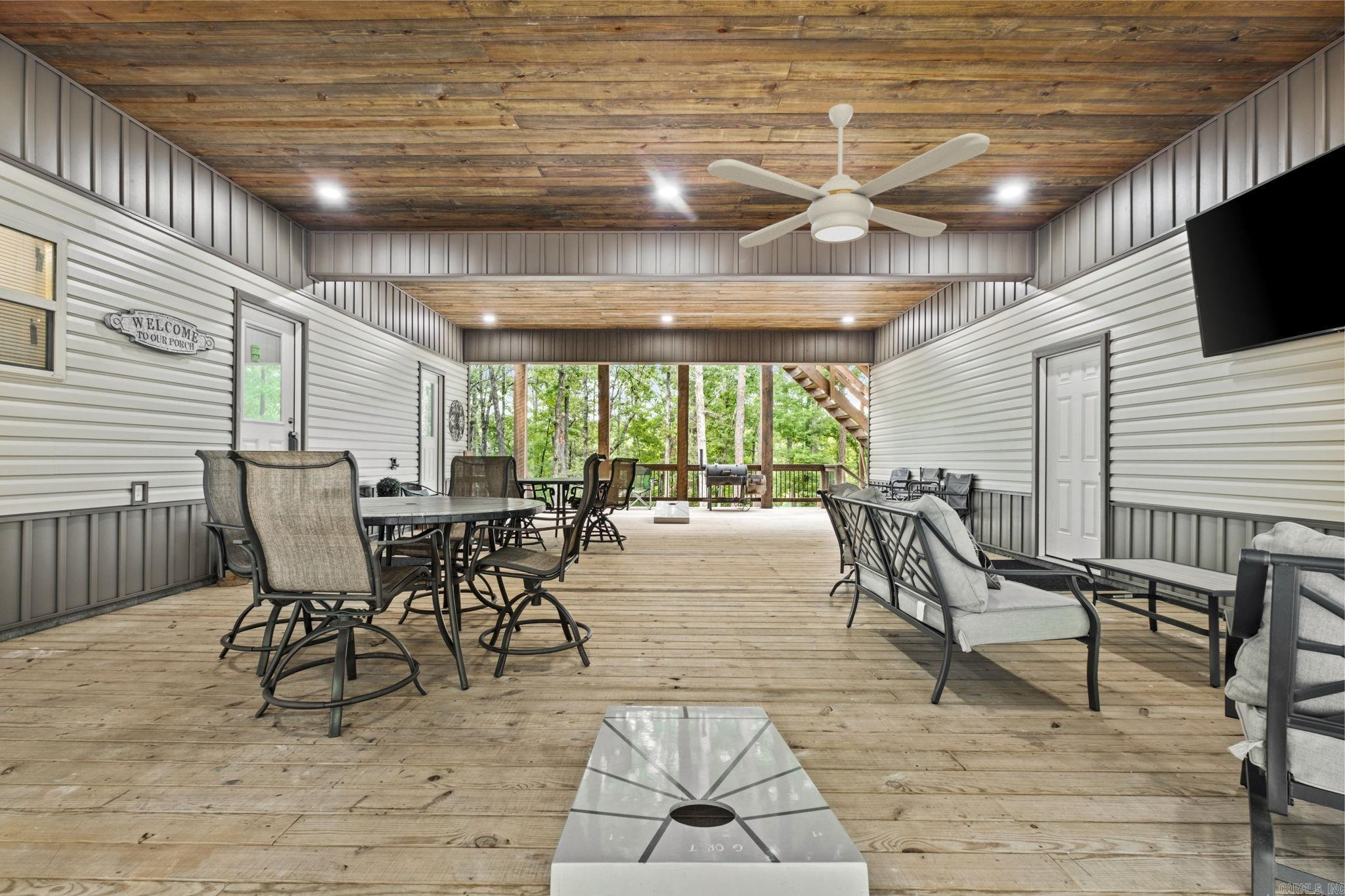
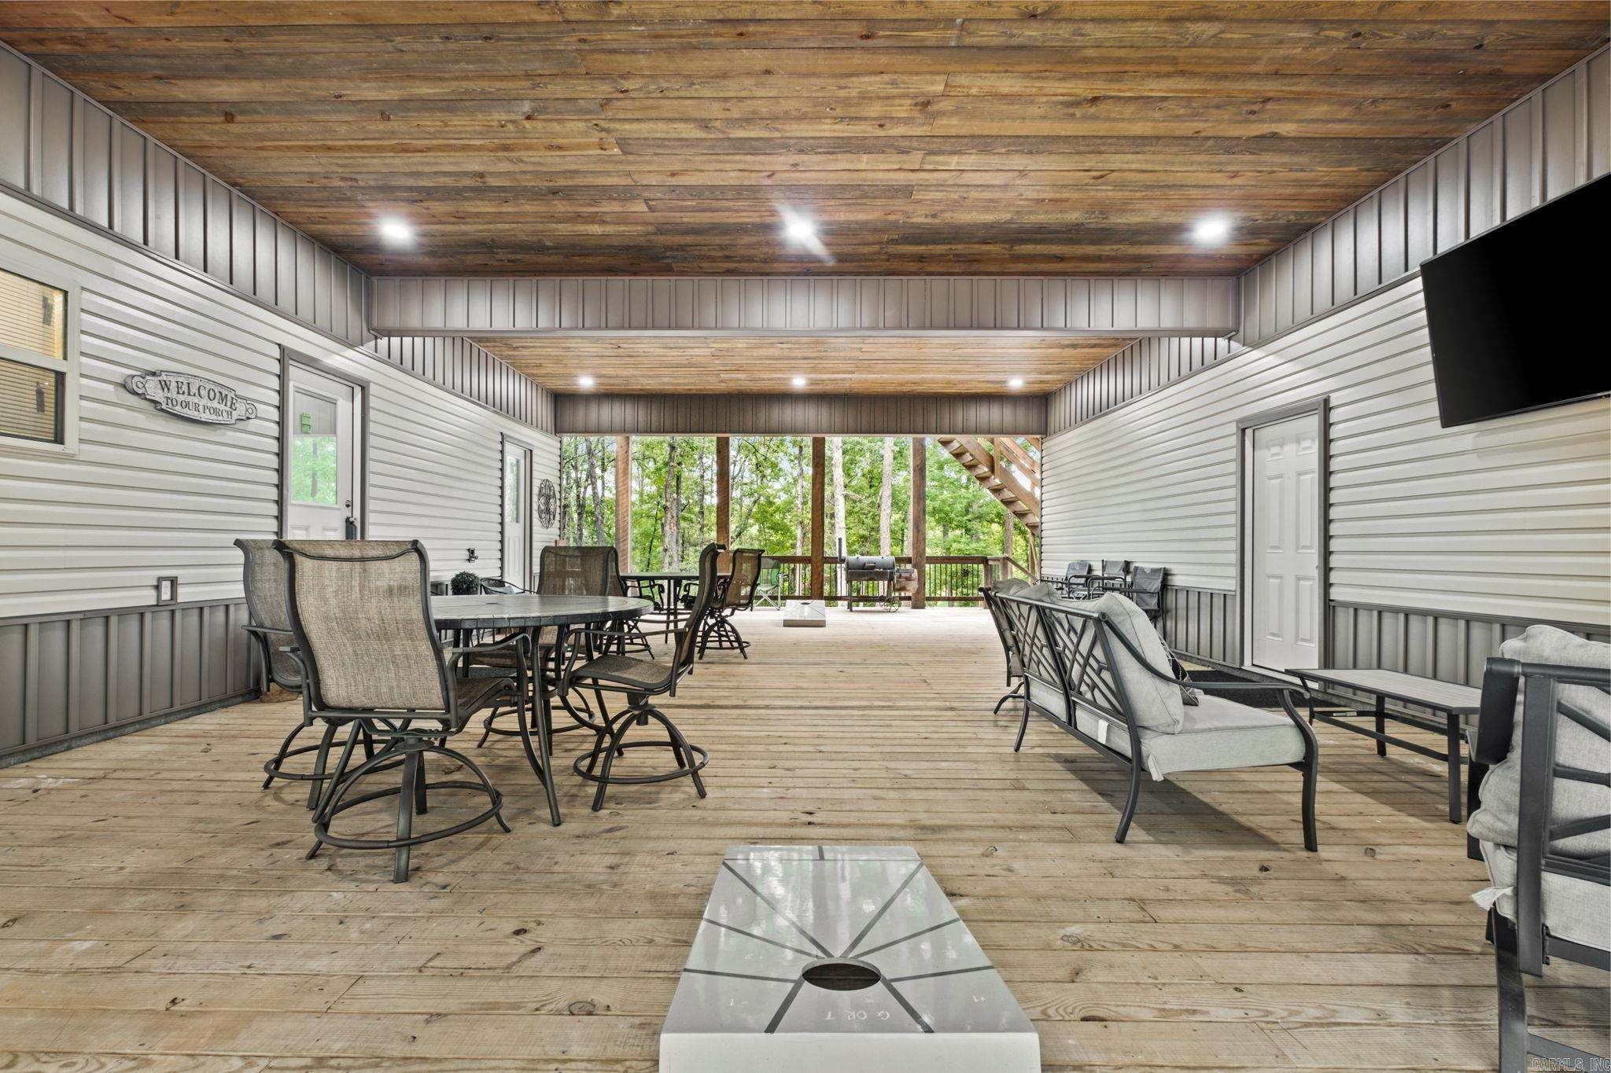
- ceiling fan (840, 172)
